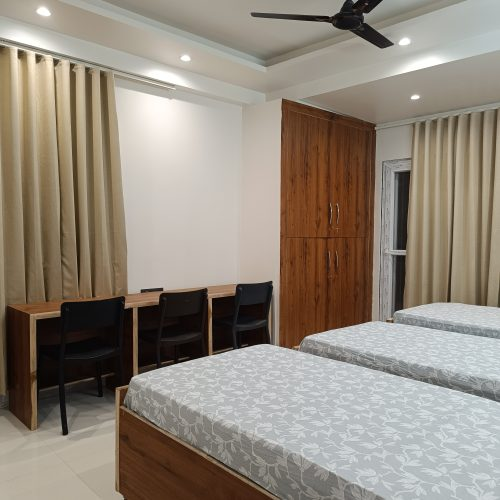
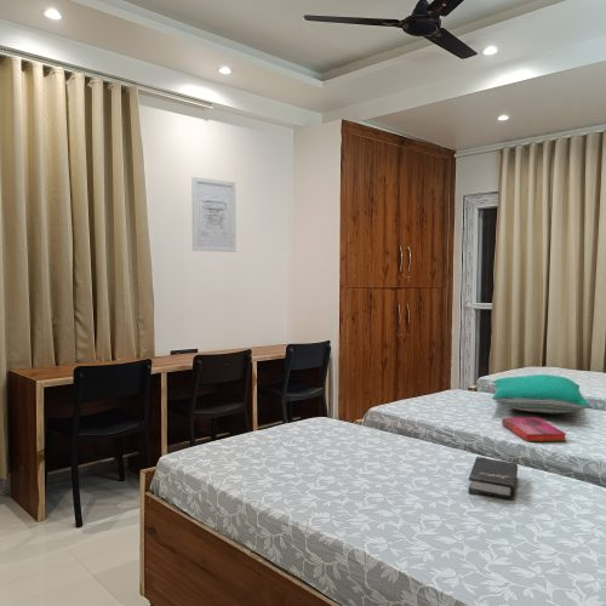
+ hardback book (493, 476)
+ hardback book (532, 428)
+ wall art (215, 216)
+ pillow (536, 393)
